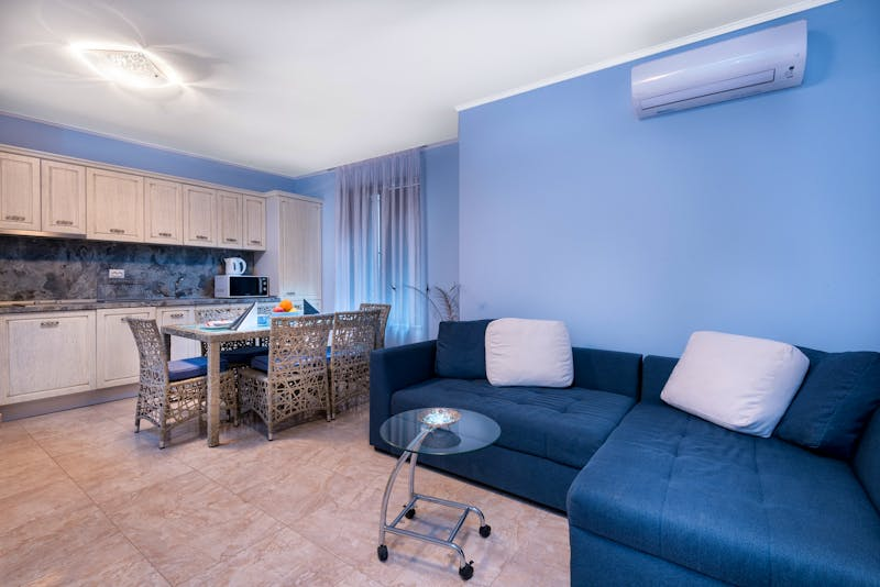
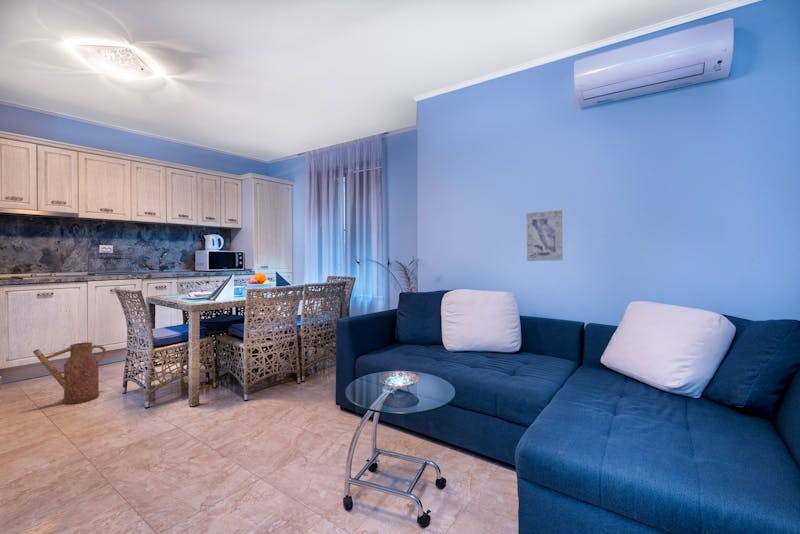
+ watering can (72, 372)
+ wall art (544, 236)
